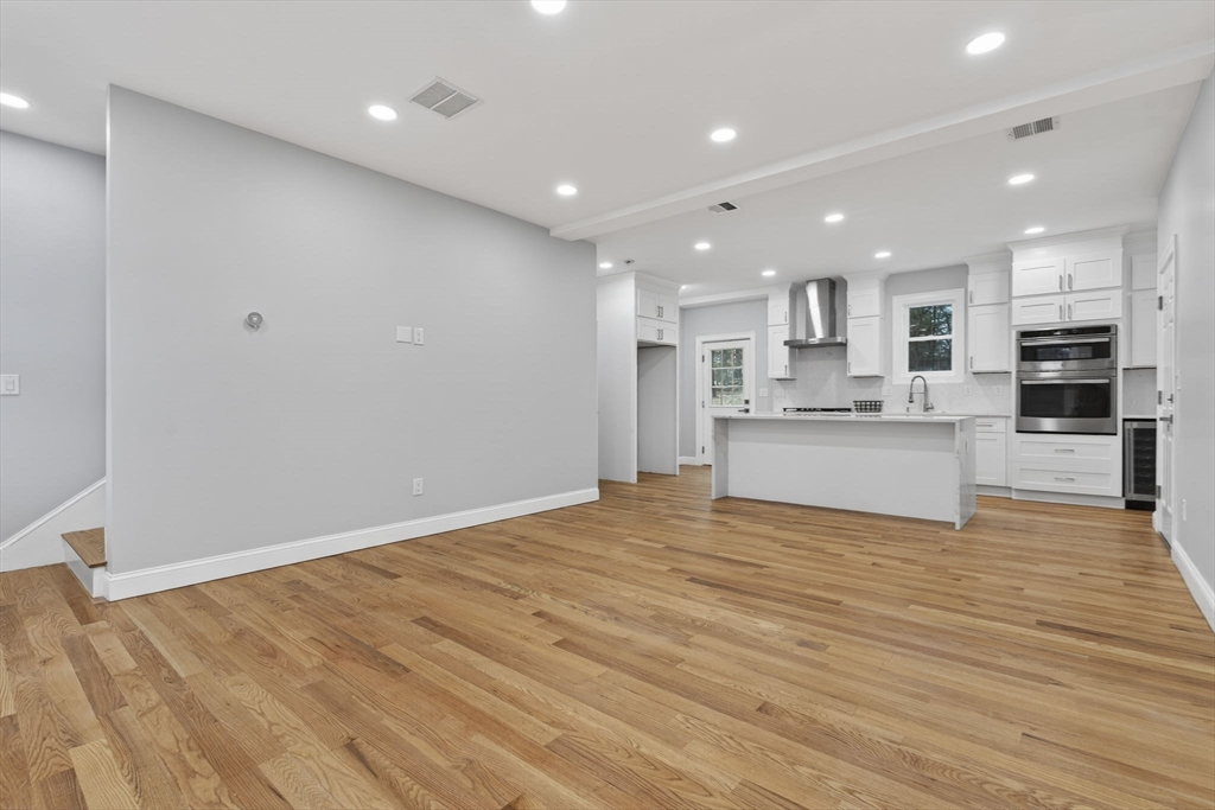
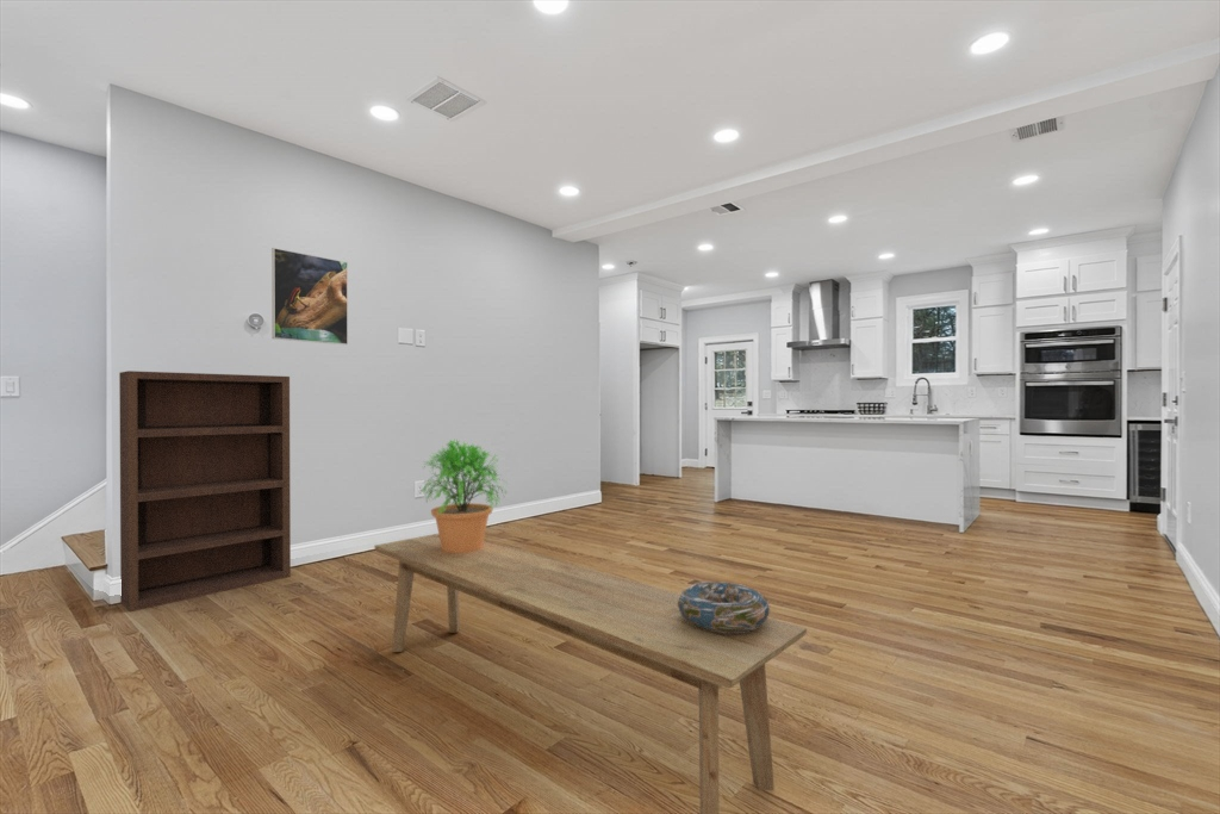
+ potted plant (462, 491)
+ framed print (311, 298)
+ decorative bowl (722, 604)
+ bench (546, 626)
+ bookcase (211, 481)
